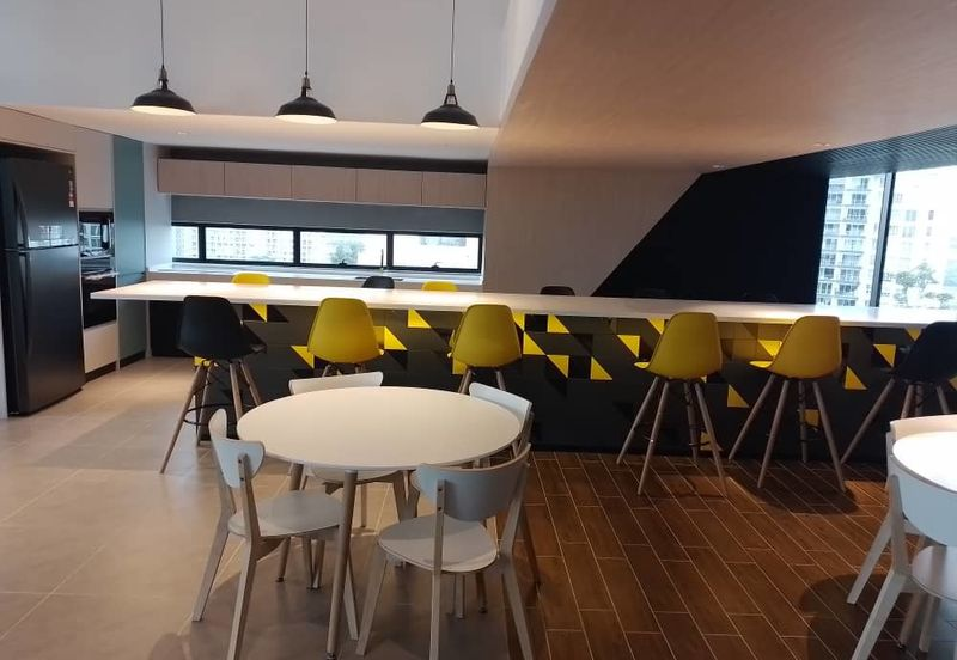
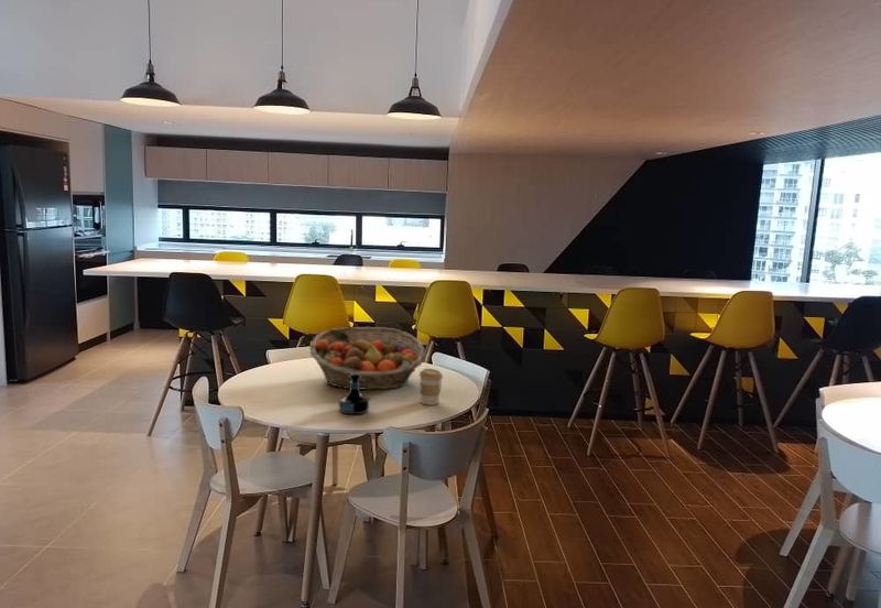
+ fruit basket (368, 357)
+ coffee cup (431, 386)
+ tequila bottle (354, 392)
